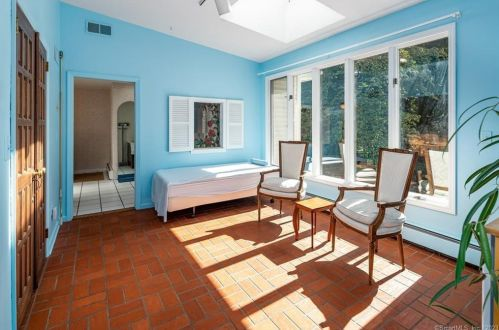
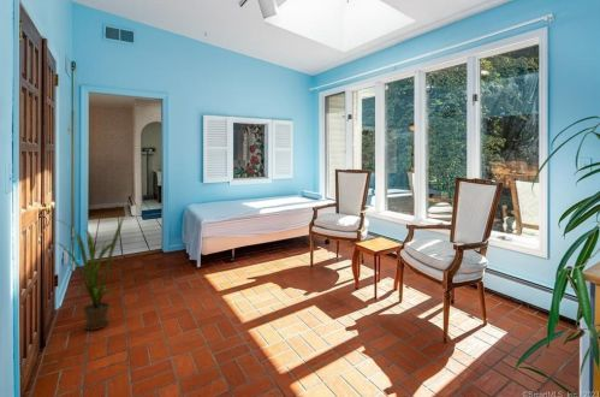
+ house plant (89, 272)
